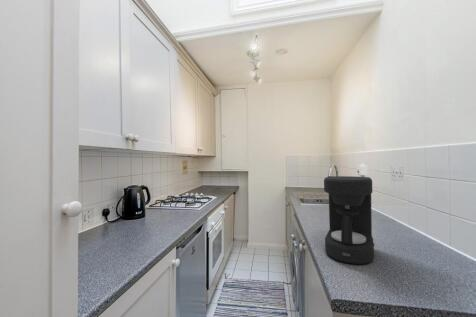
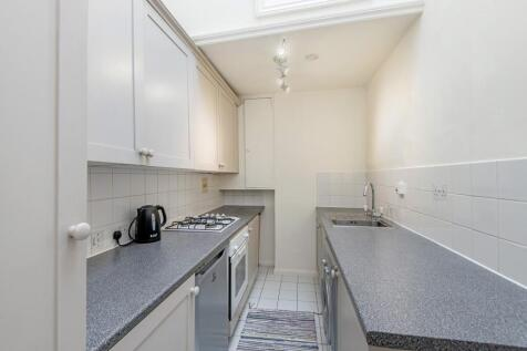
- coffee maker (348, 214)
